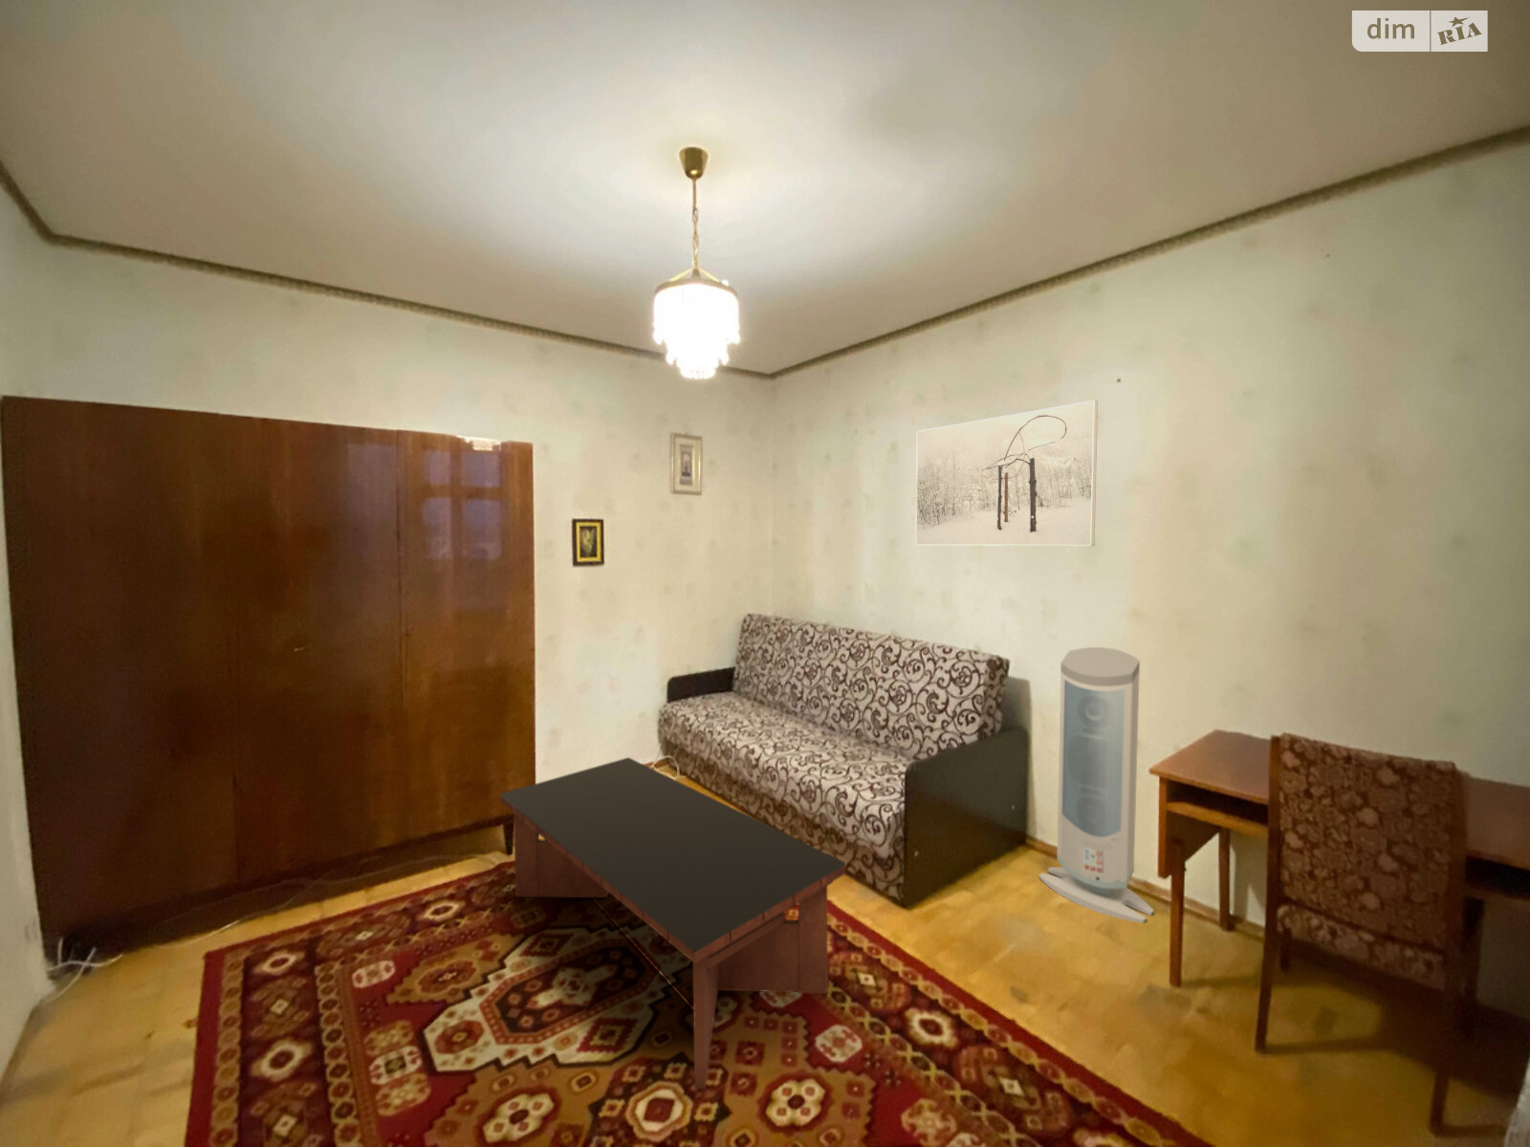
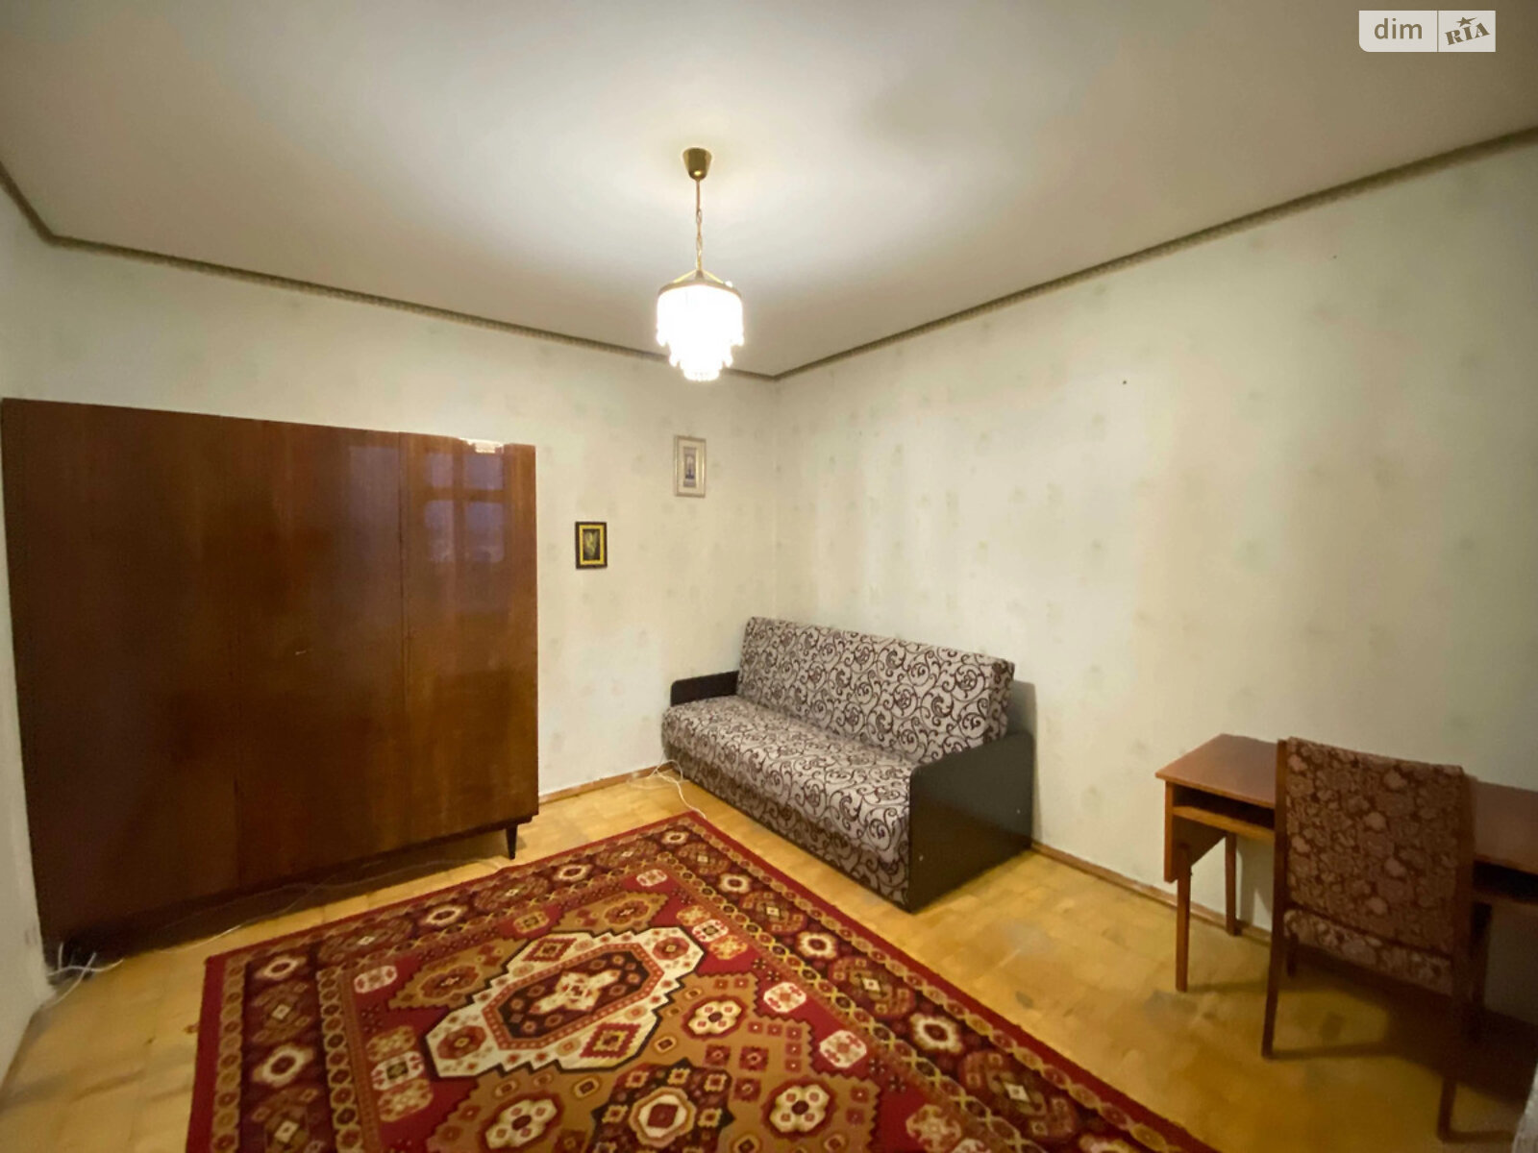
- air purifier (1096, 774)
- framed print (995, 482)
- coffee table (652, 881)
